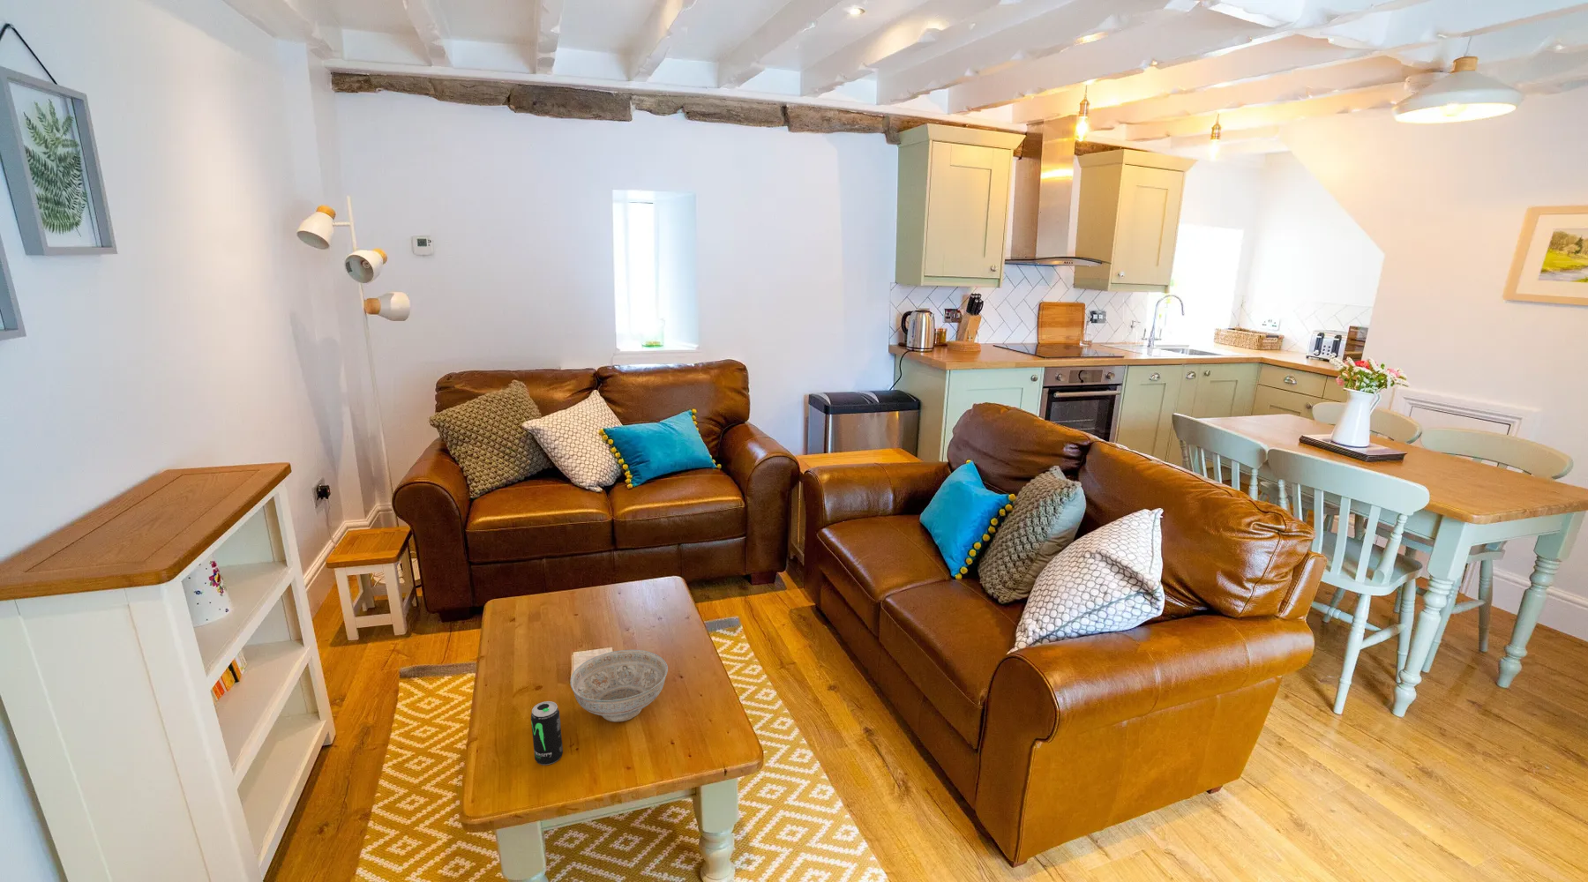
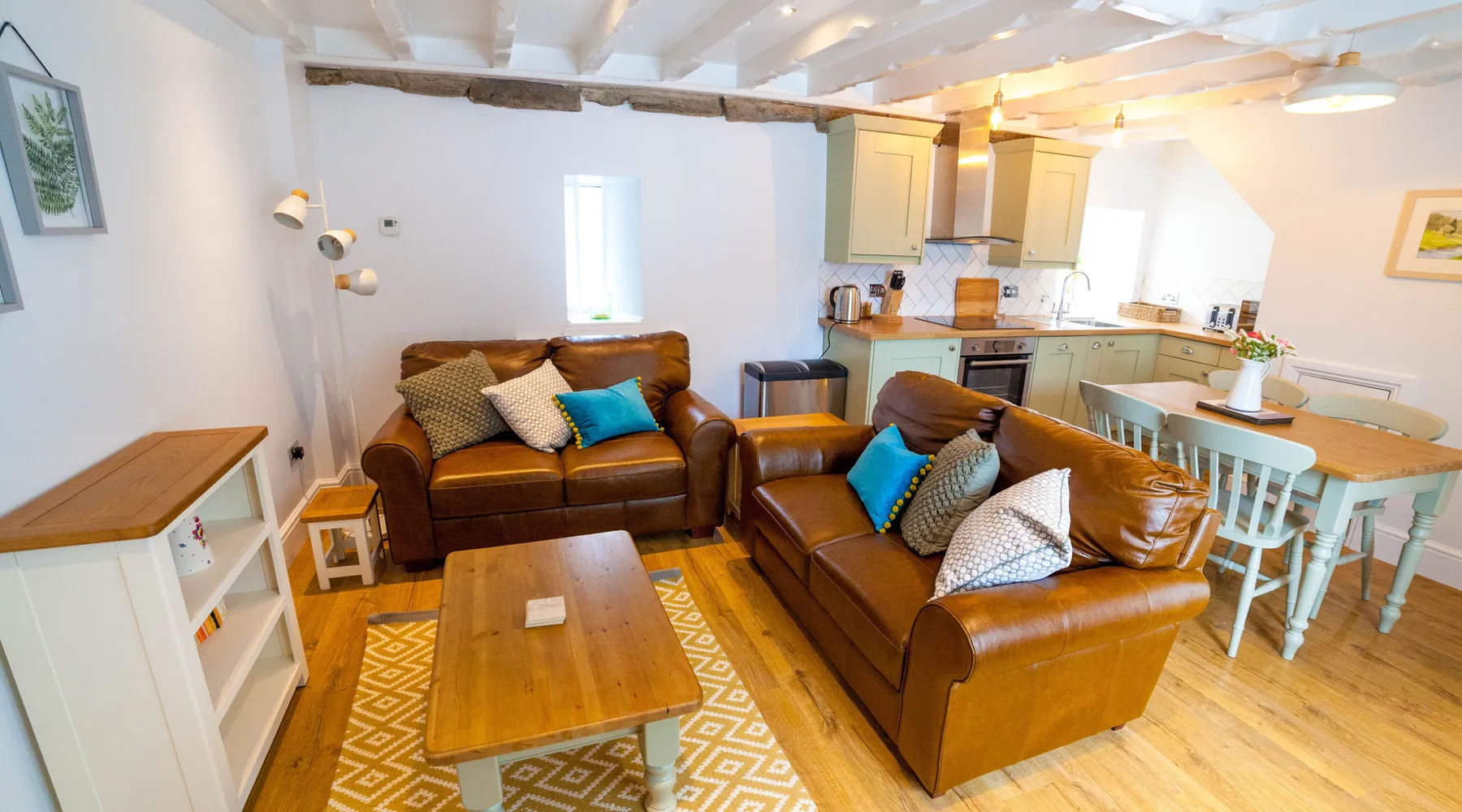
- decorative bowl (620, 691)
- beverage can (546, 732)
